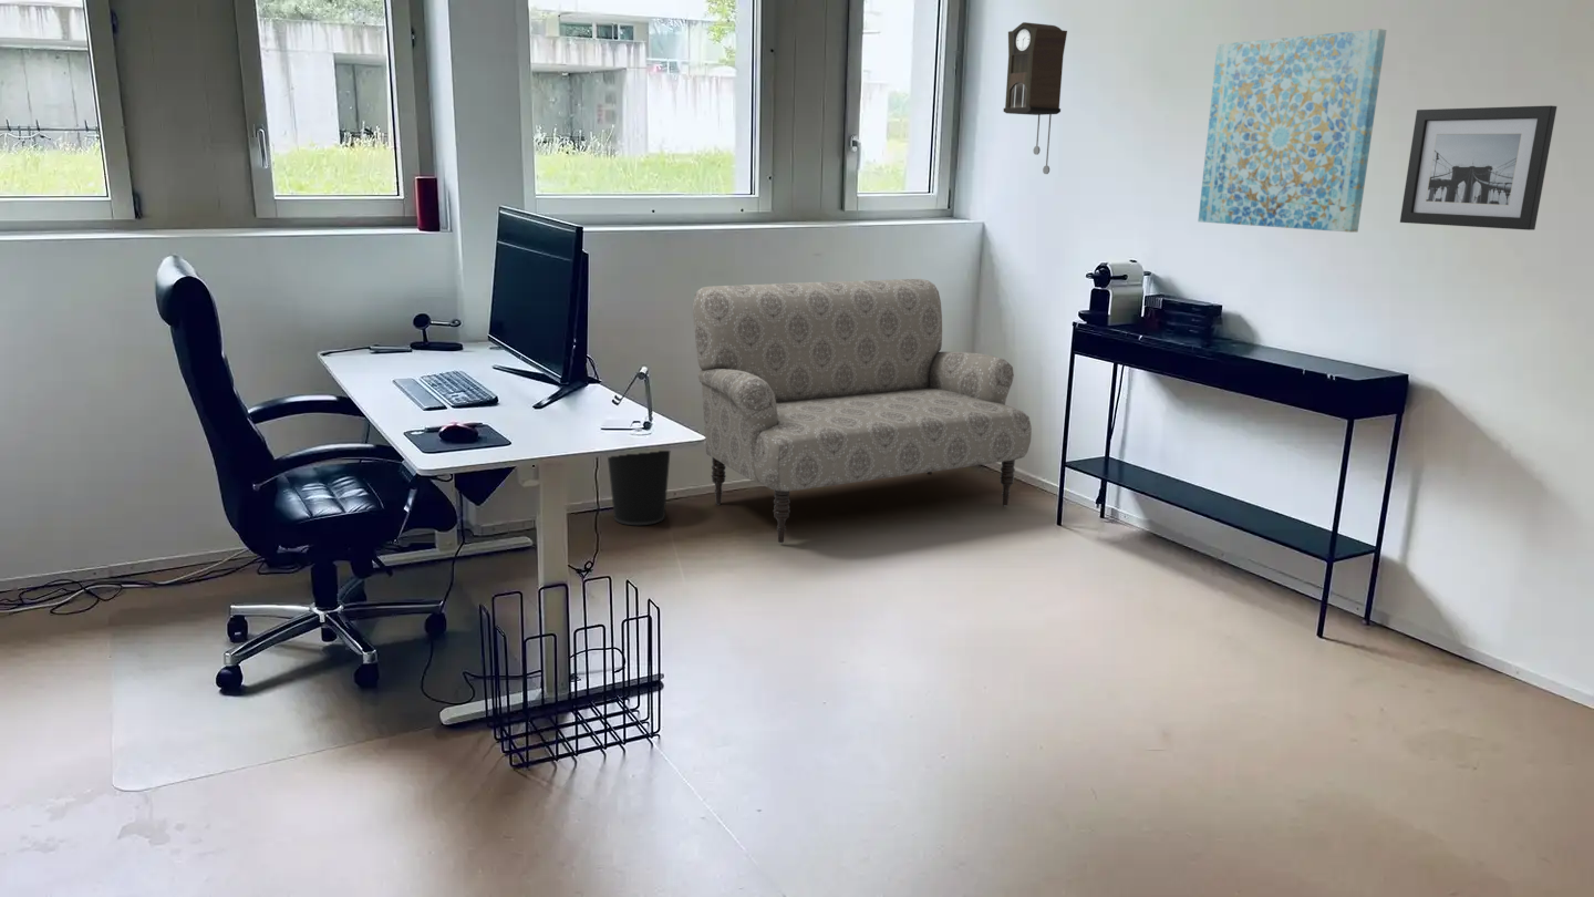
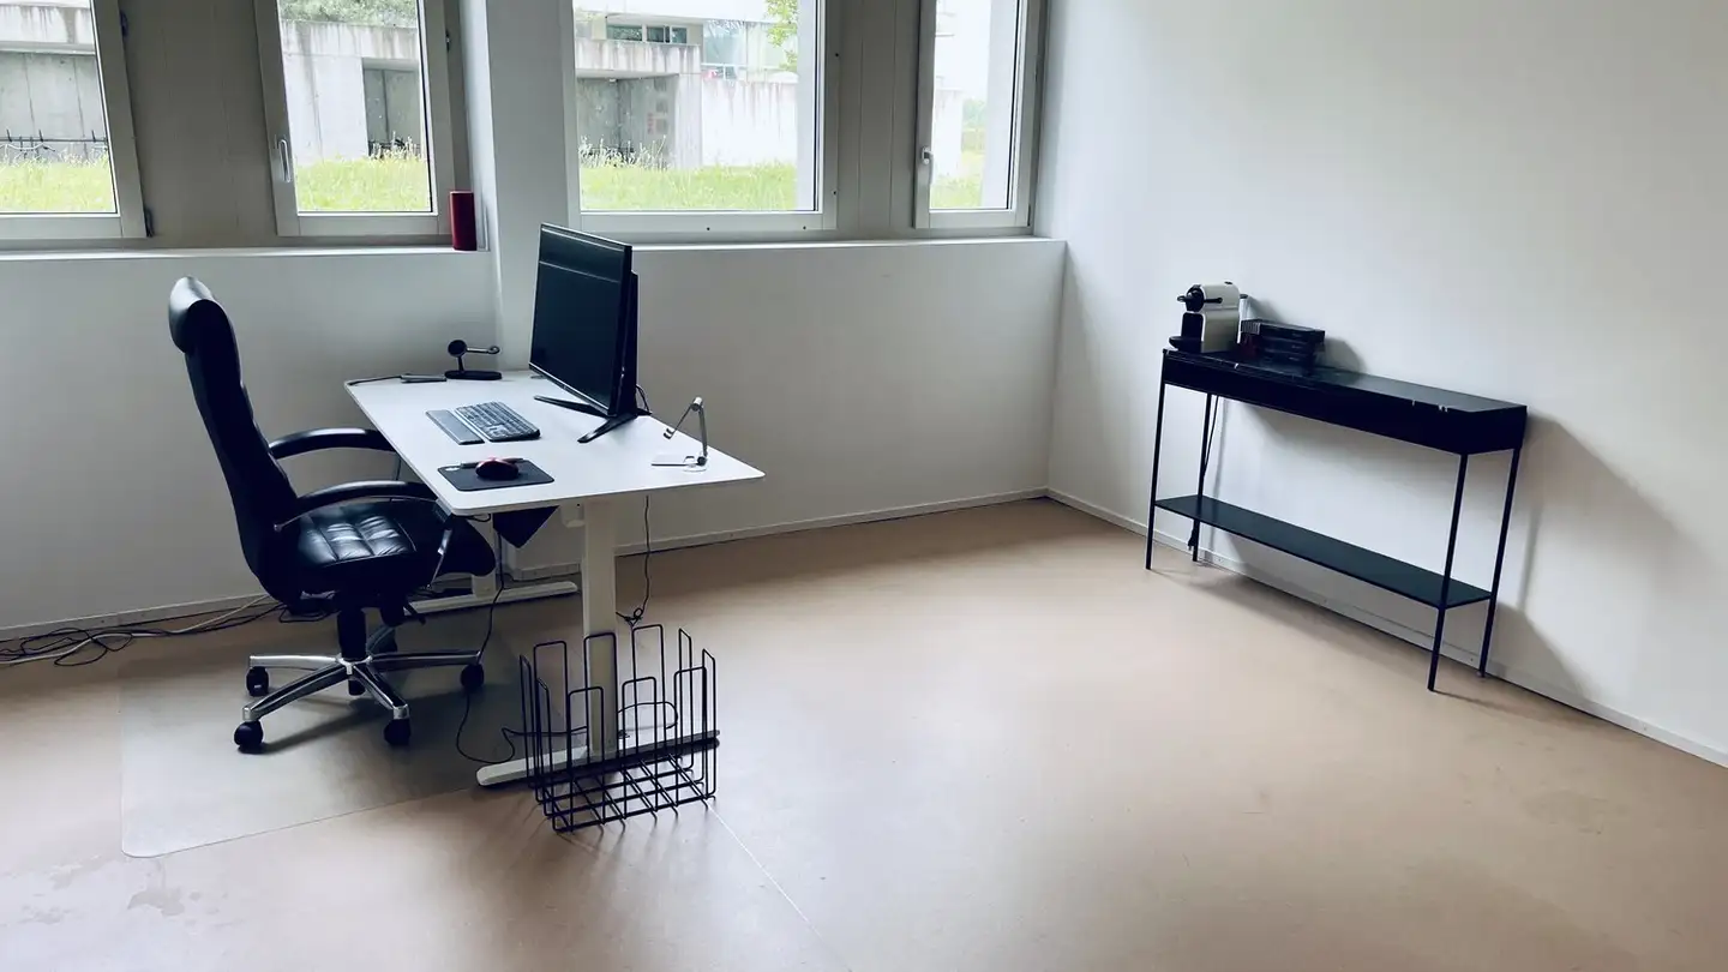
- wall art (1473, 167)
- pendulum clock (1032, 100)
- sofa (862, 399)
- wall art (1284, 134)
- wastebasket (639, 481)
